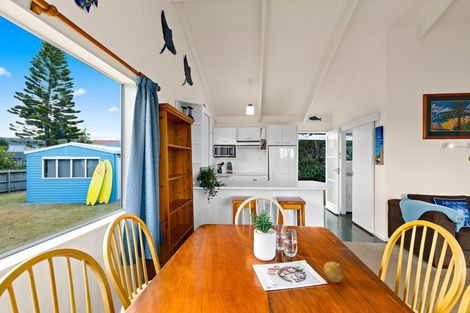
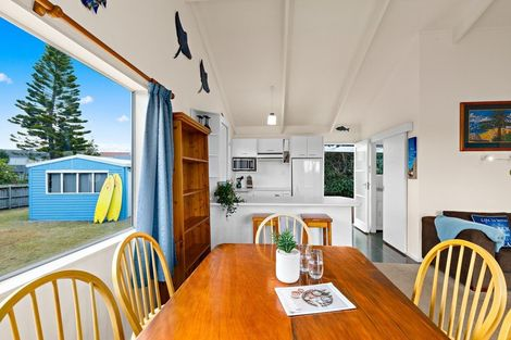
- fruit (333, 271)
